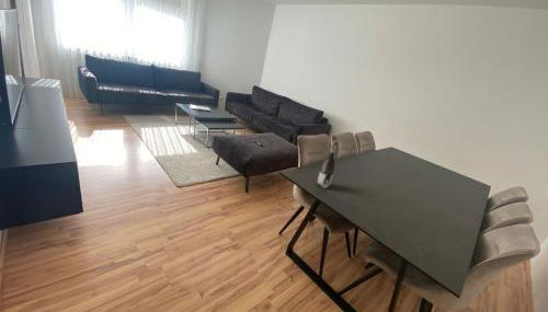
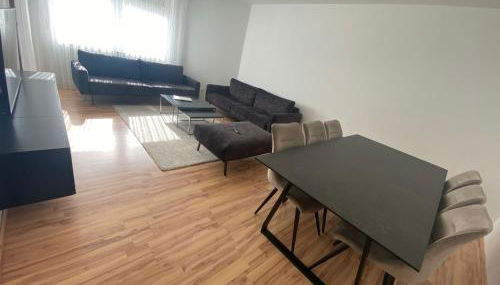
- wine bottle (329, 163)
